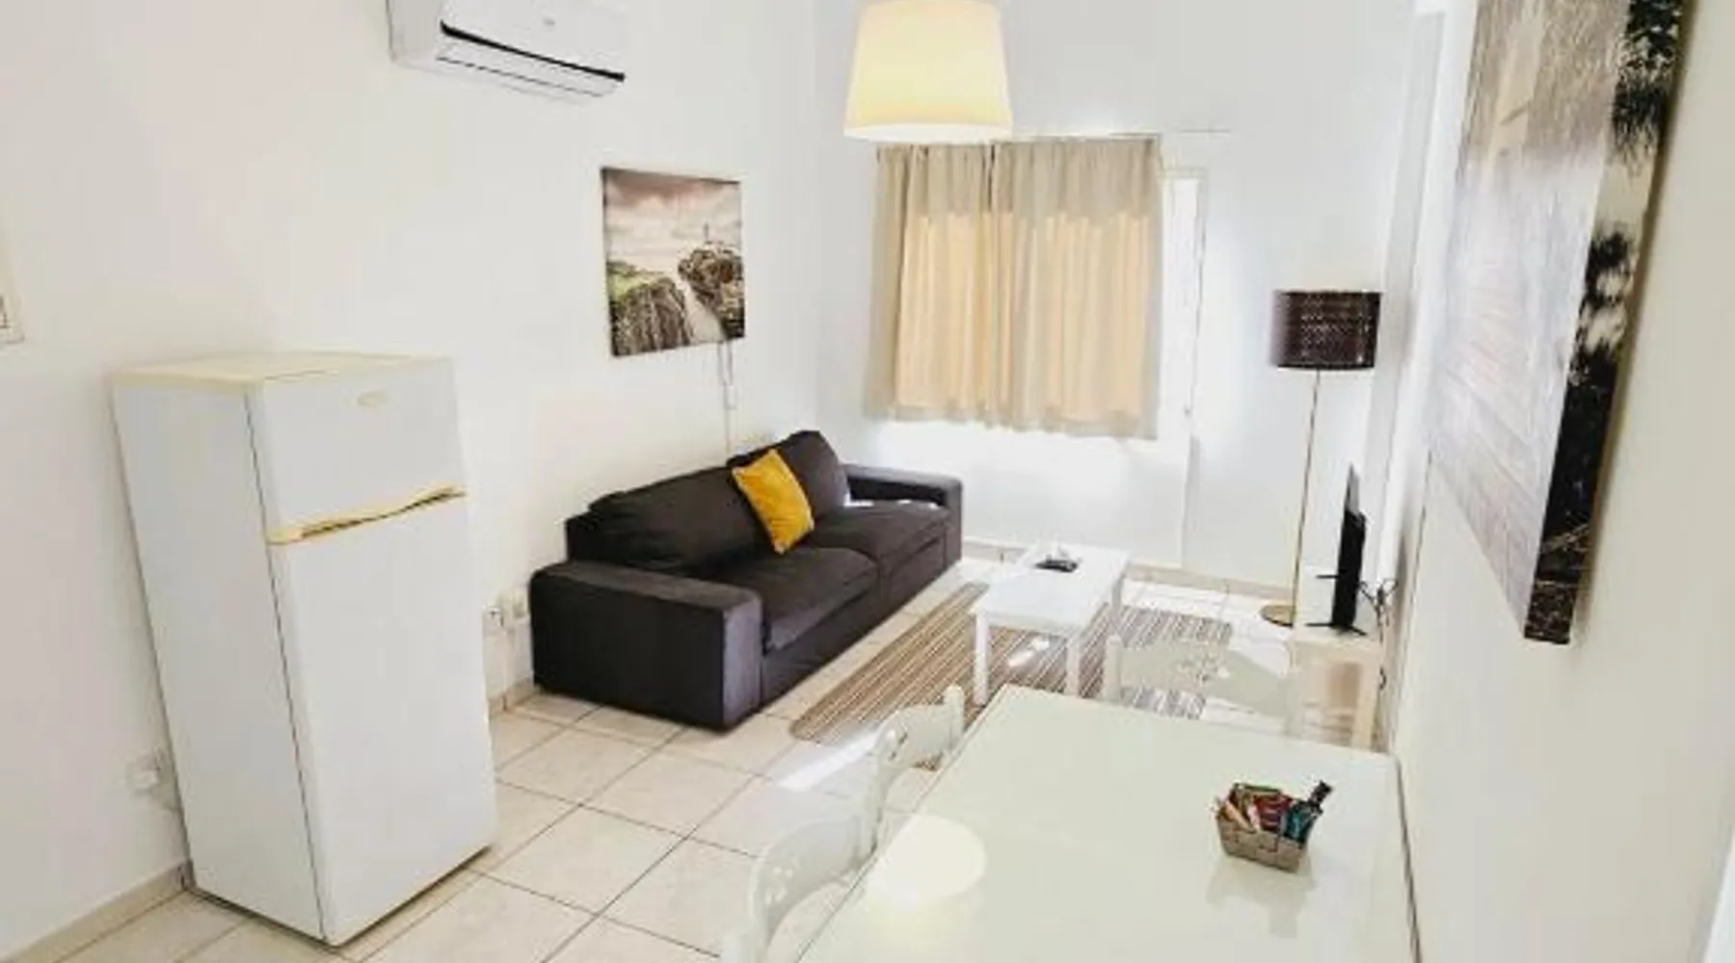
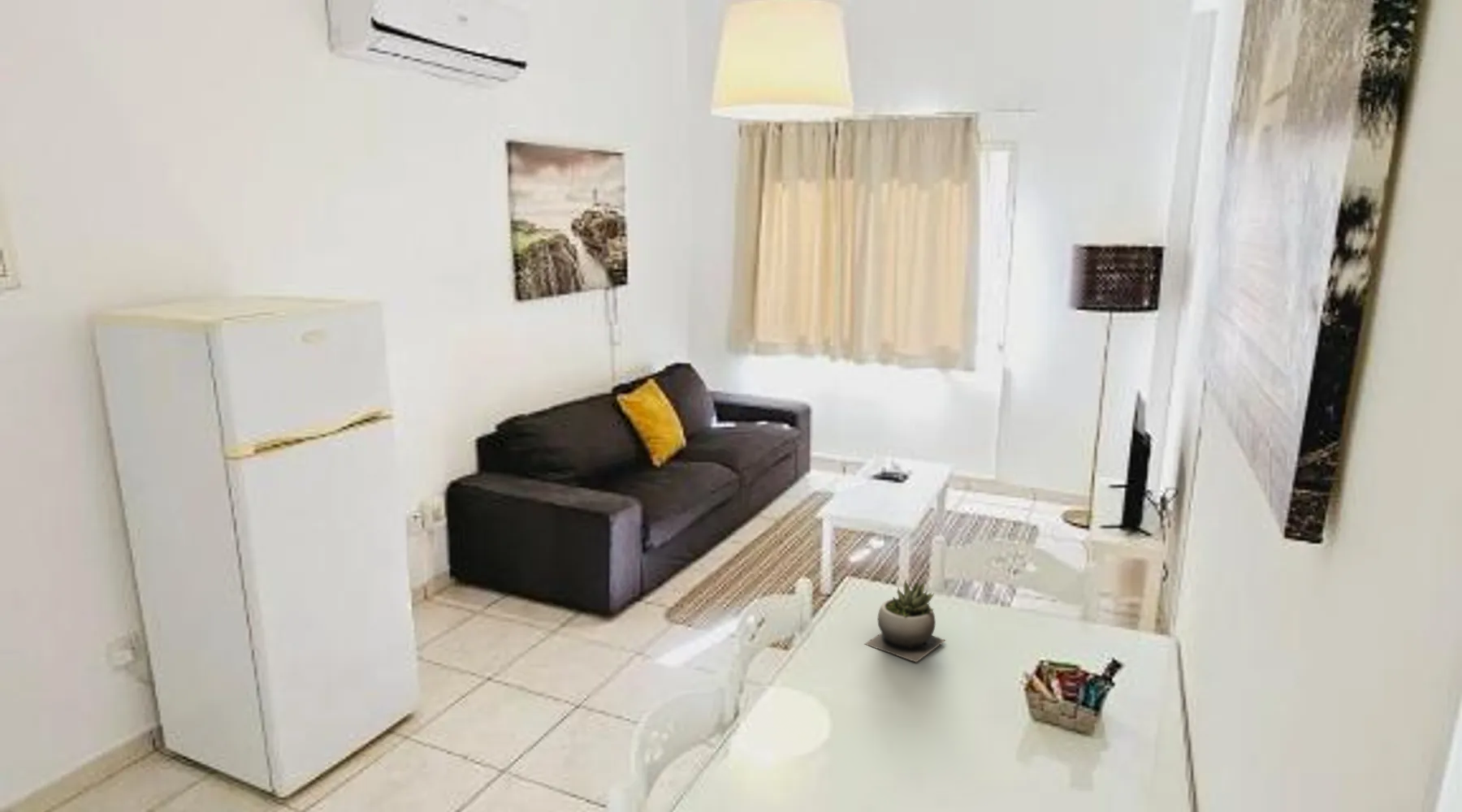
+ succulent plant (906, 612)
